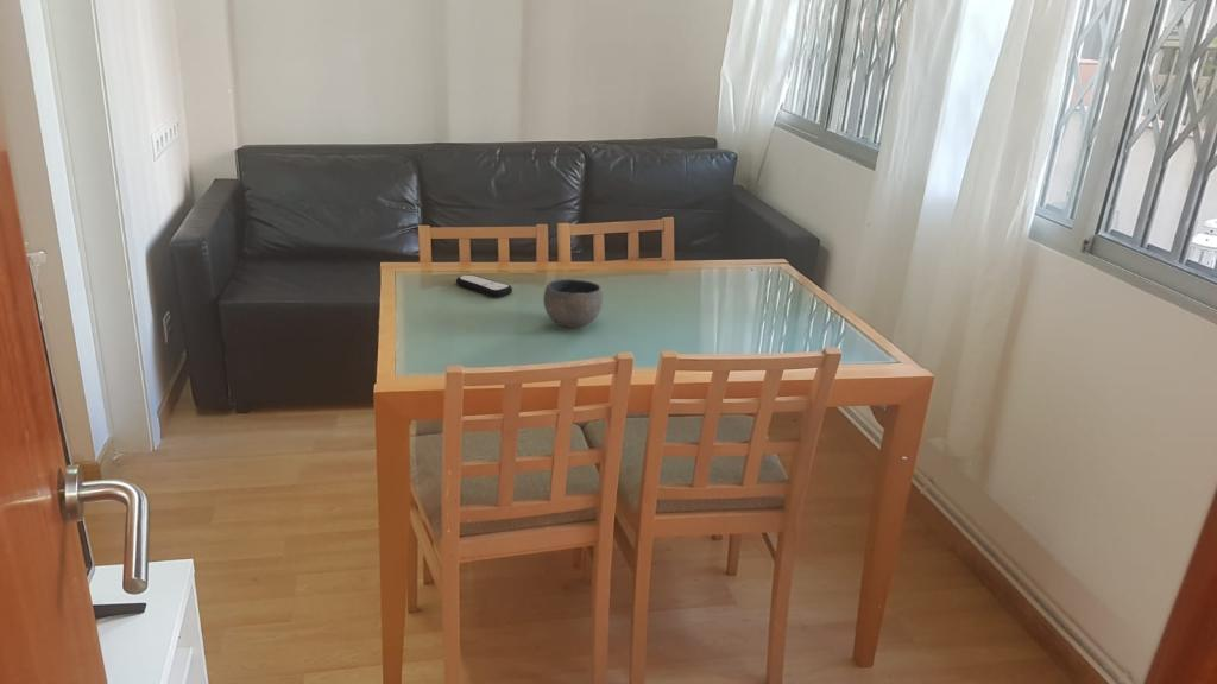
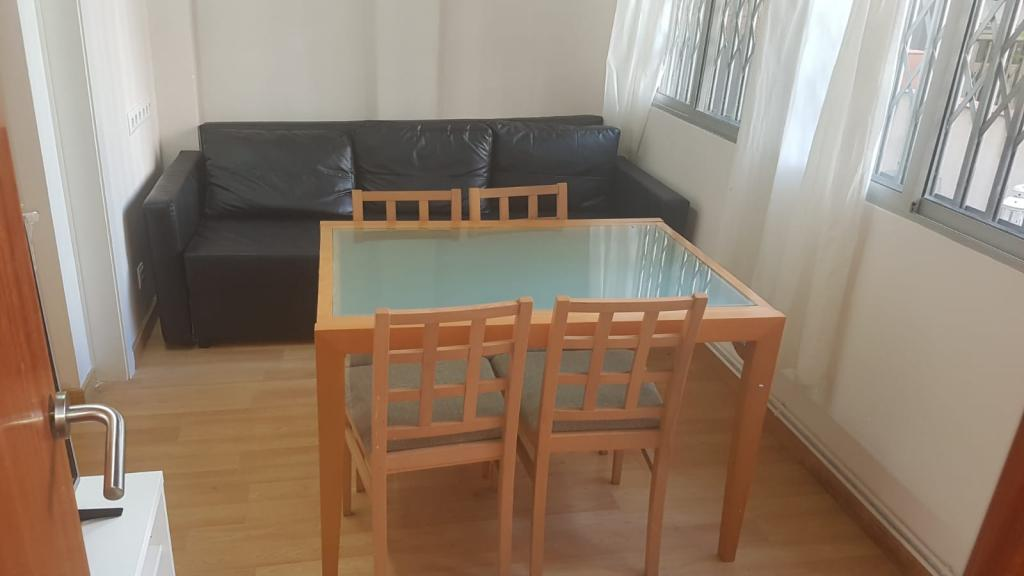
- remote control (483, 285)
- bowl (573, 304)
